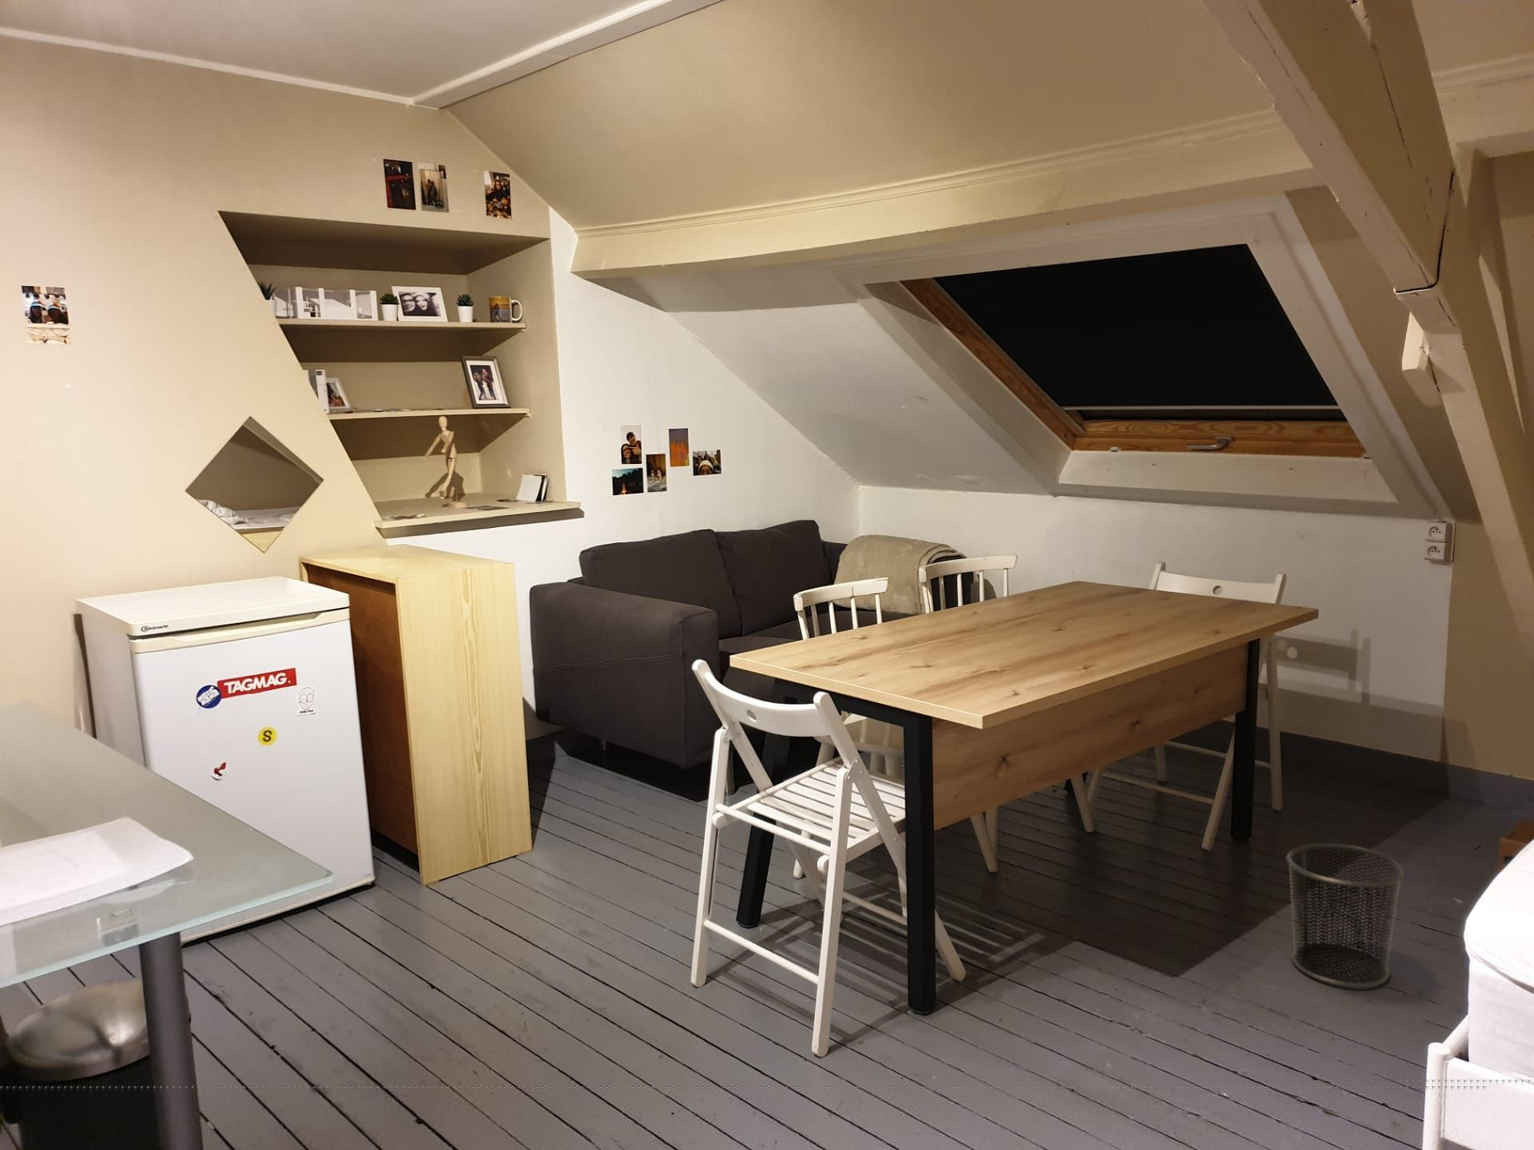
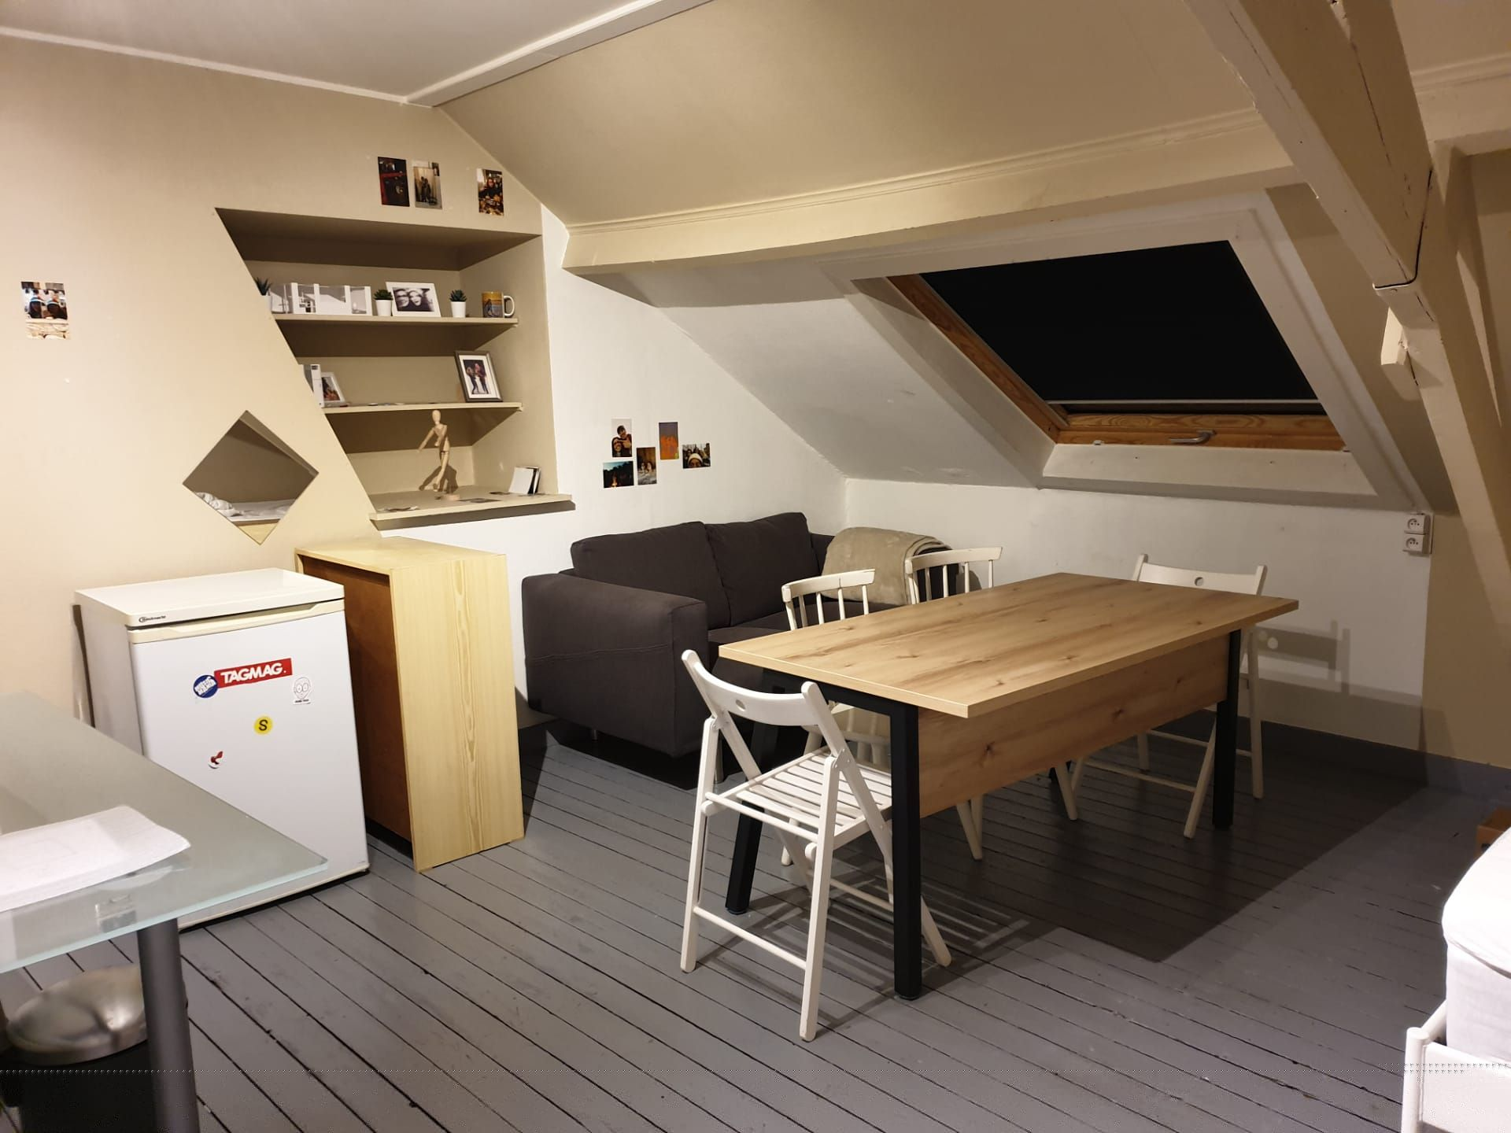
- waste bin (1342, 914)
